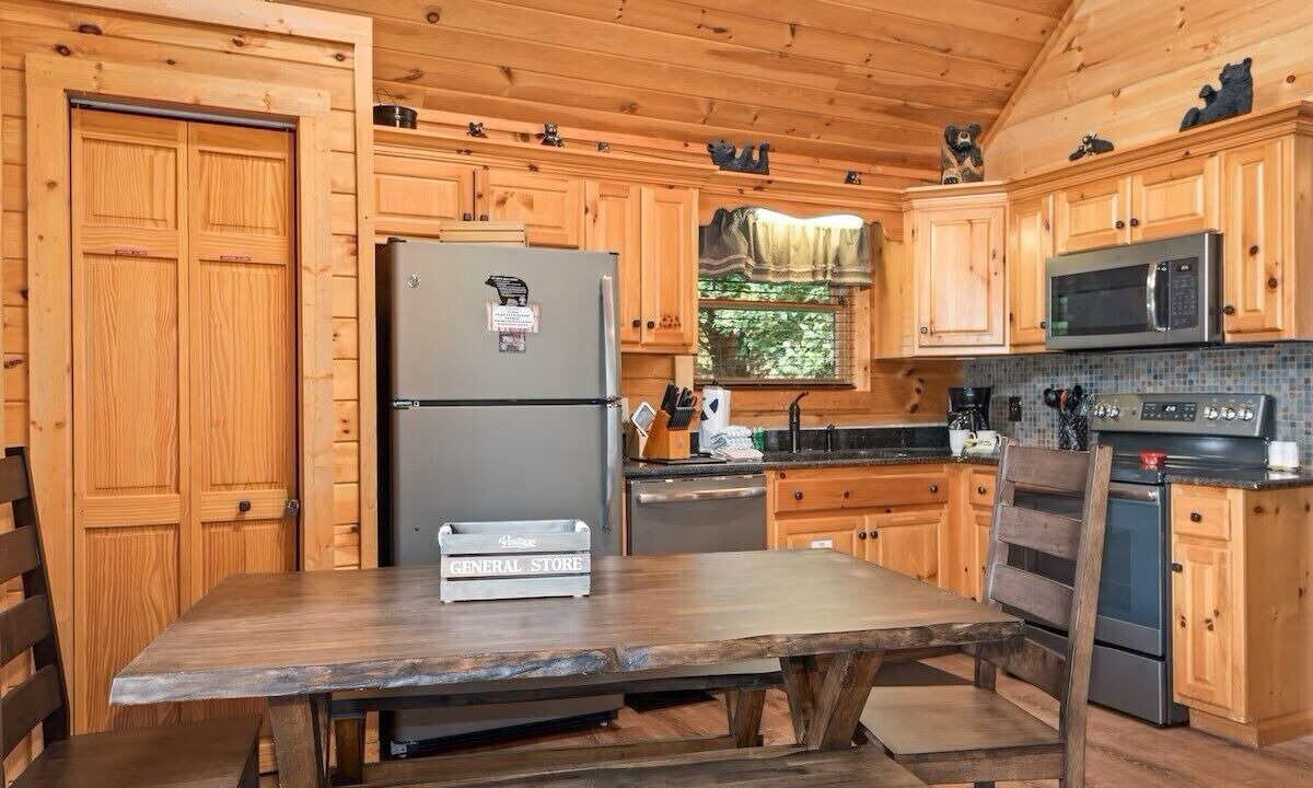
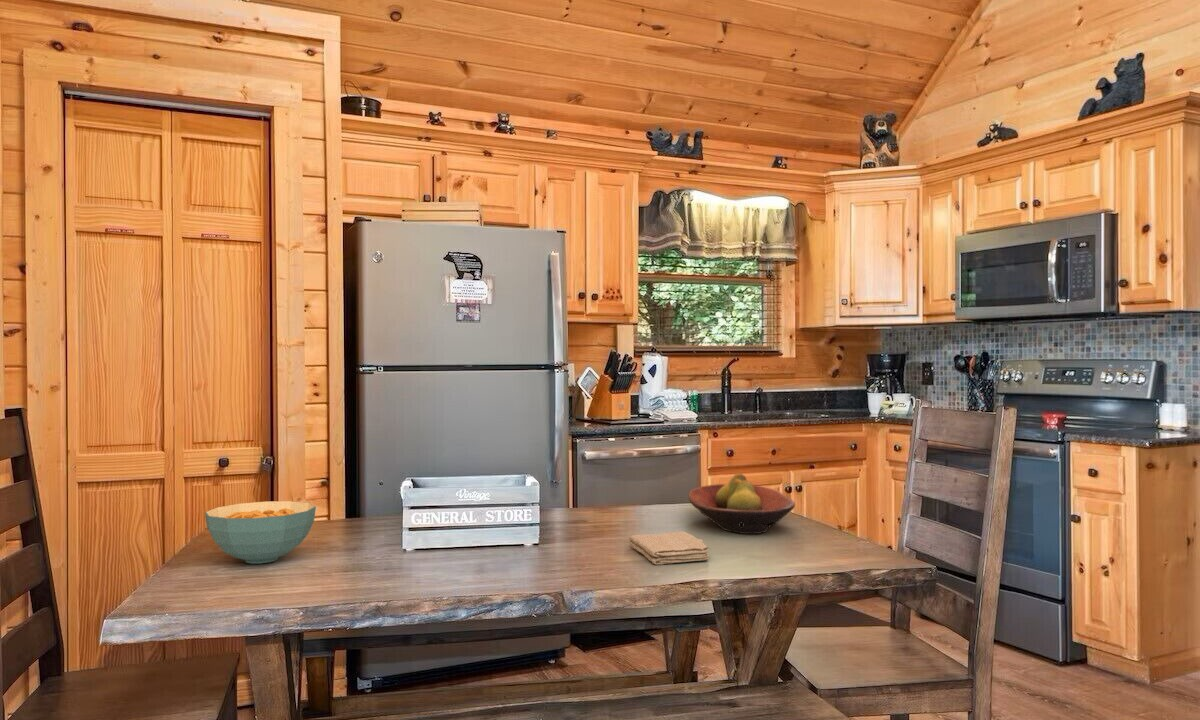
+ cereal bowl (261, 534)
+ washcloth (668, 545)
+ fruit bowl (739, 499)
